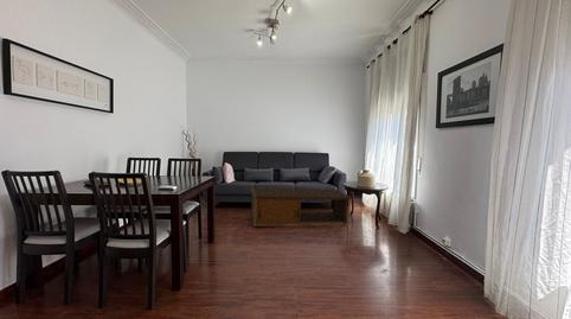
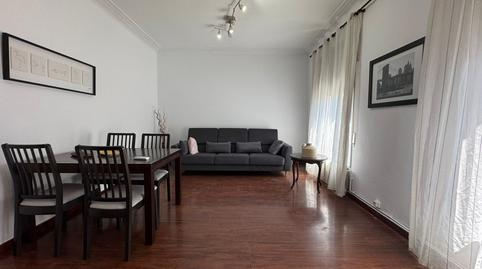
- coffee table (299, 205)
